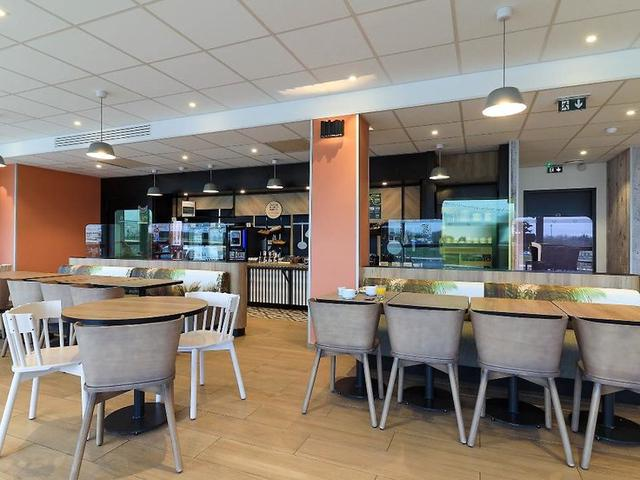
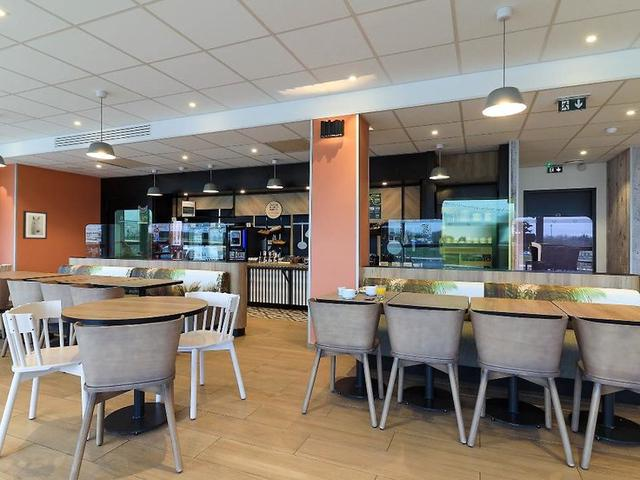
+ wall art (35, 225)
